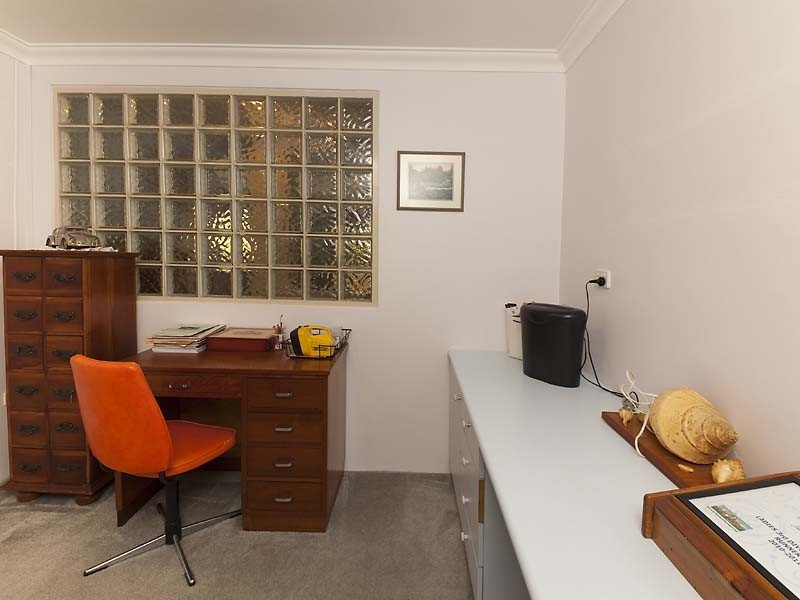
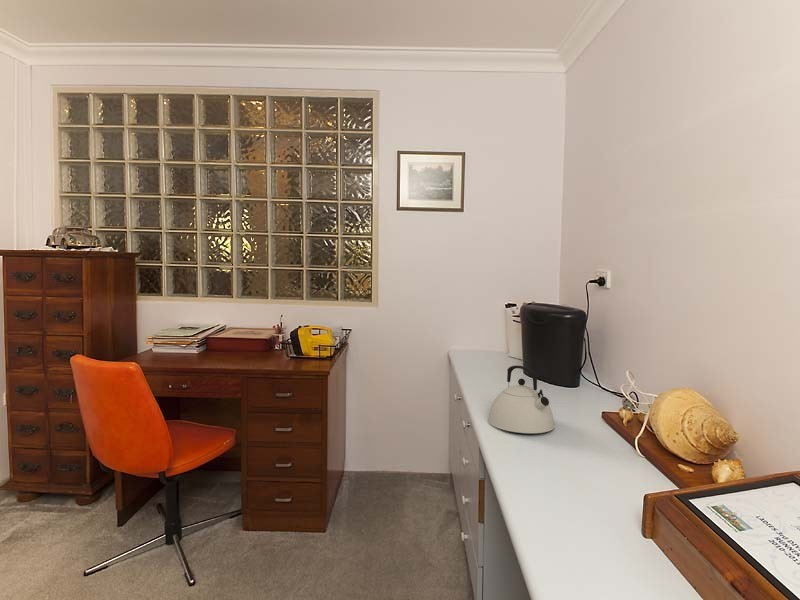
+ kettle (522, 394)
